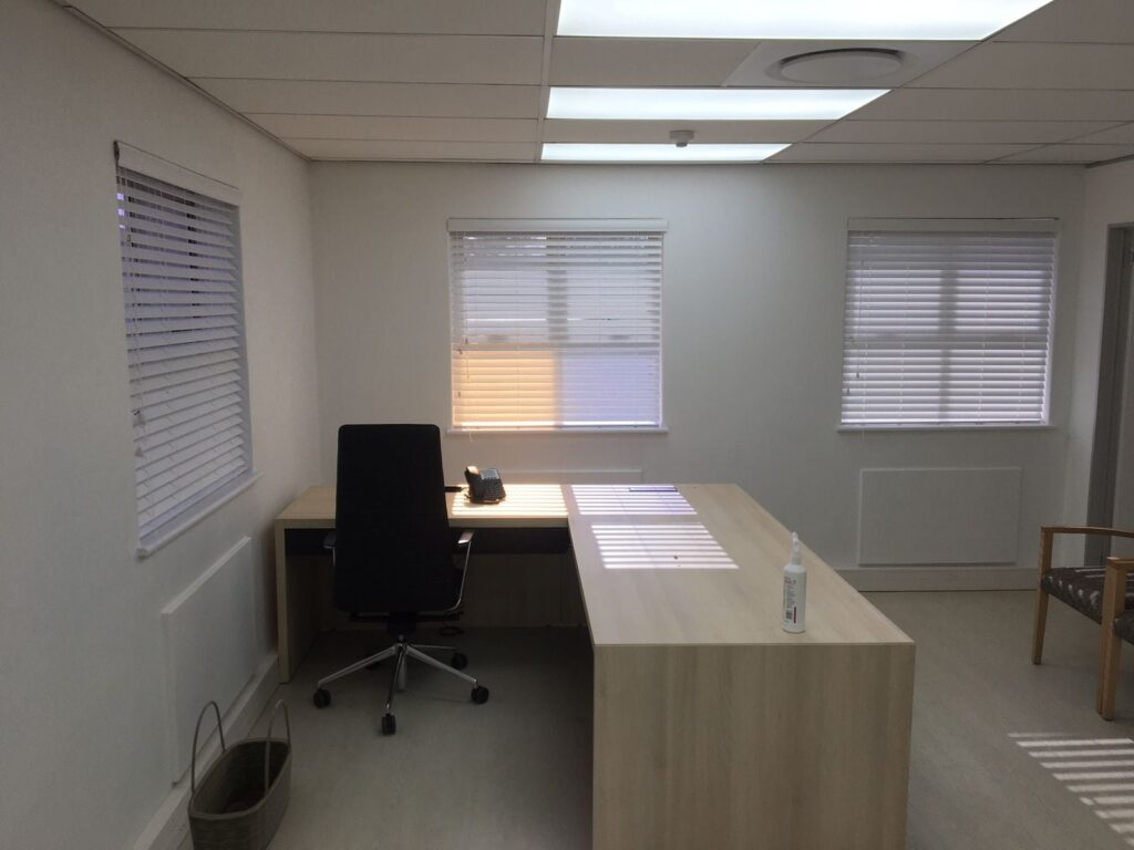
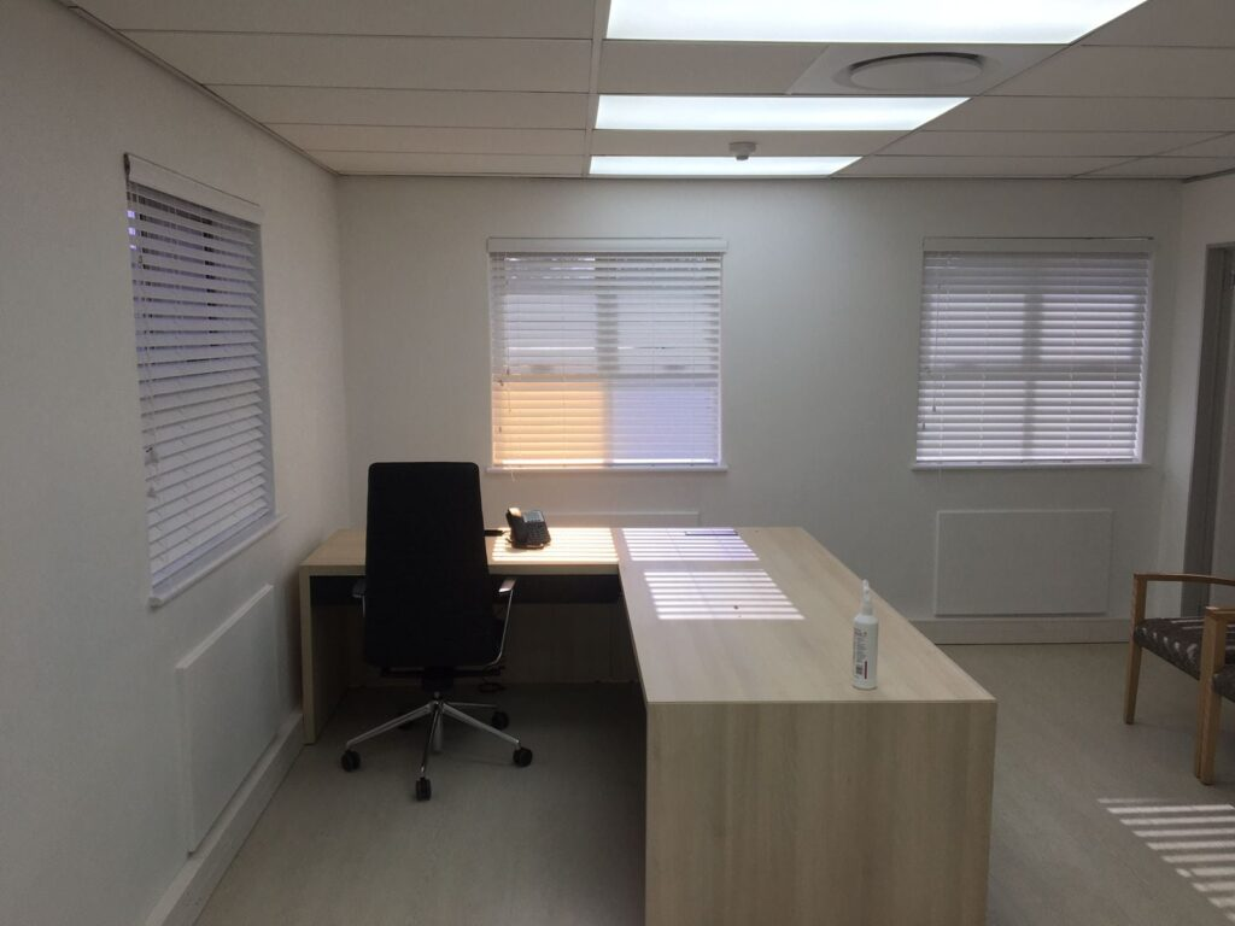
- basket (243, 766)
